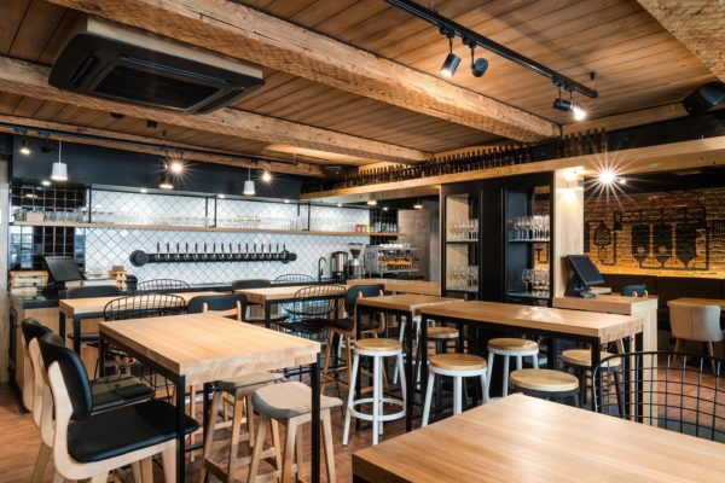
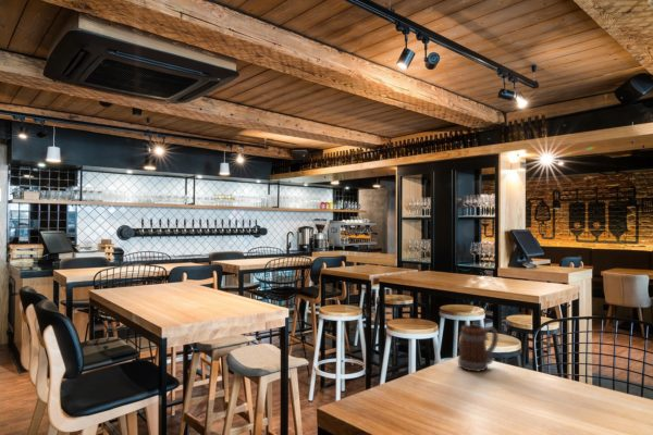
+ beer mug (478, 346)
